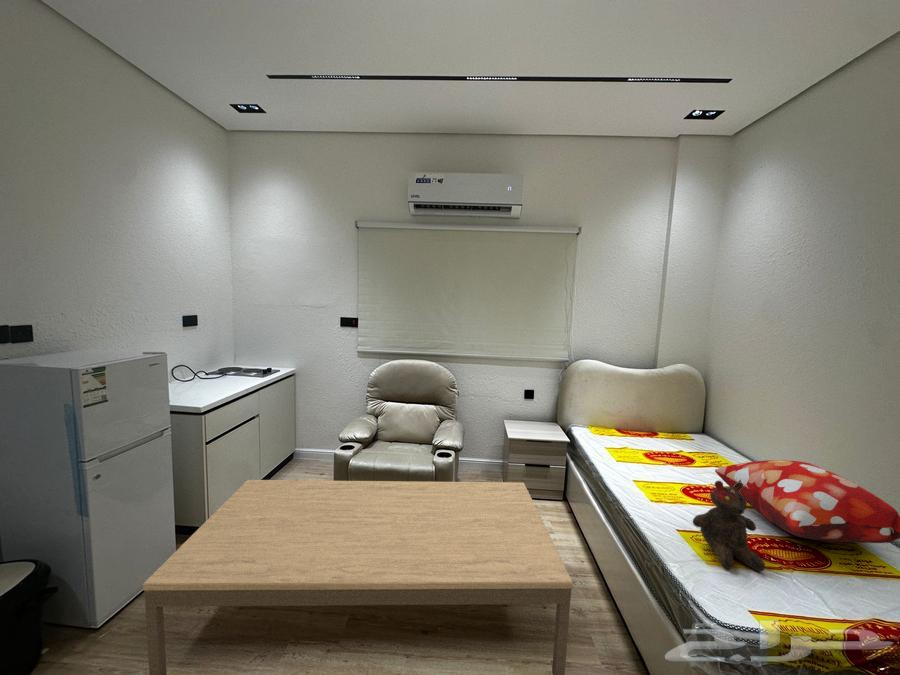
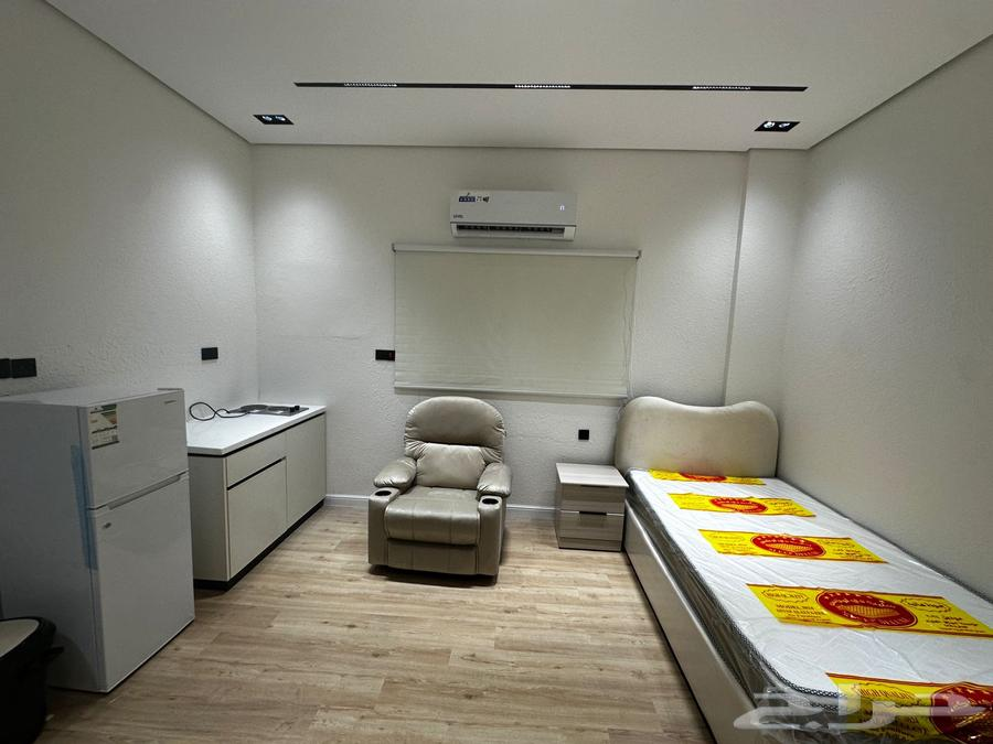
- coffee table (378, 562)
- teddy bear (732, 521)
- decorative pillow (797, 497)
